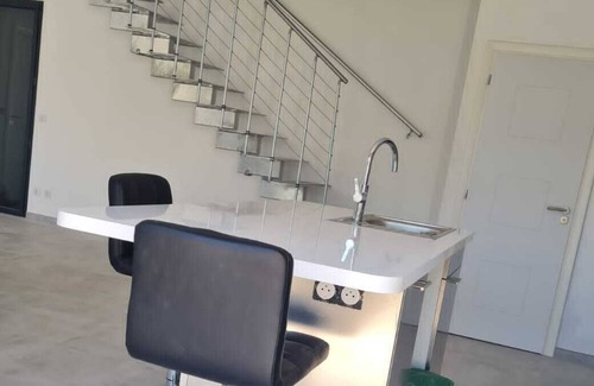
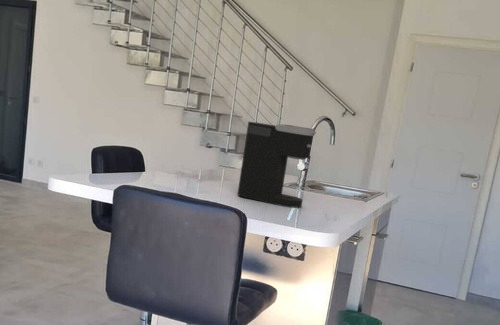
+ coffee maker (275, 162)
